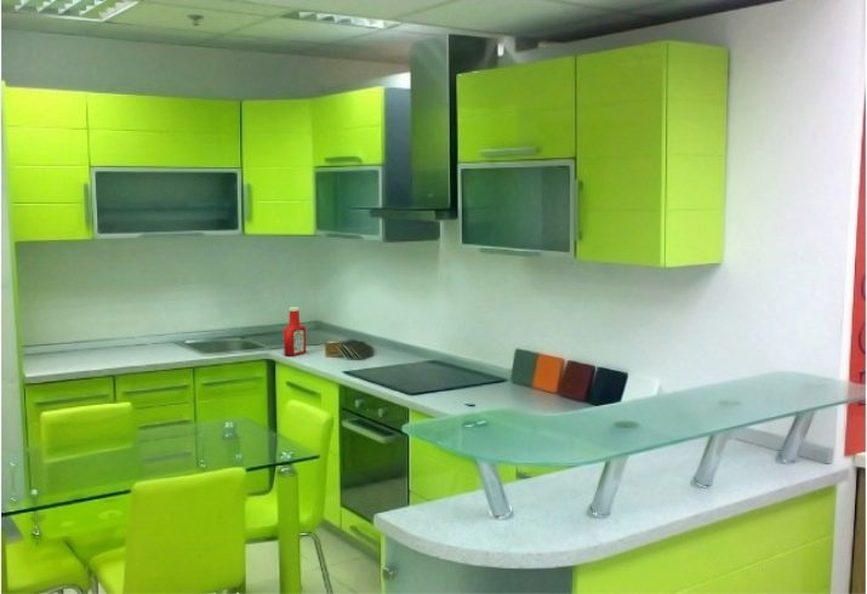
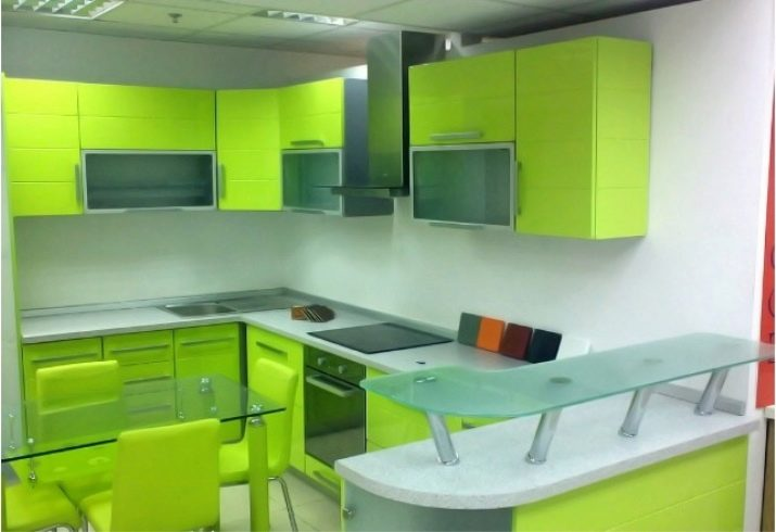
- soap bottle (295, 330)
